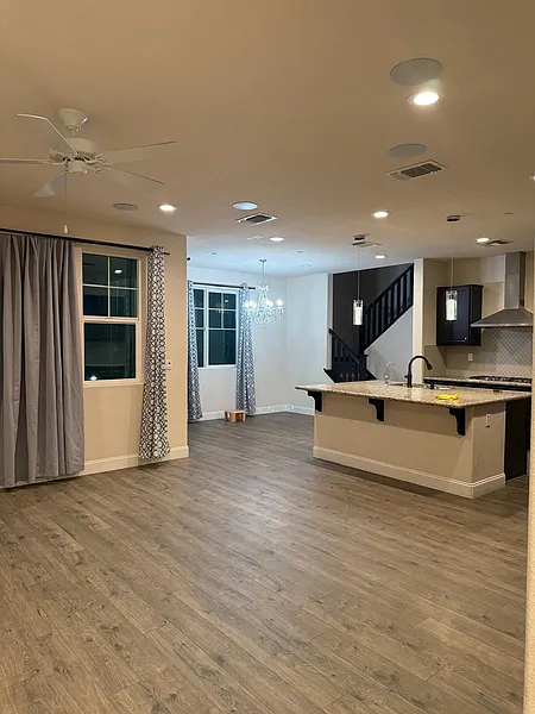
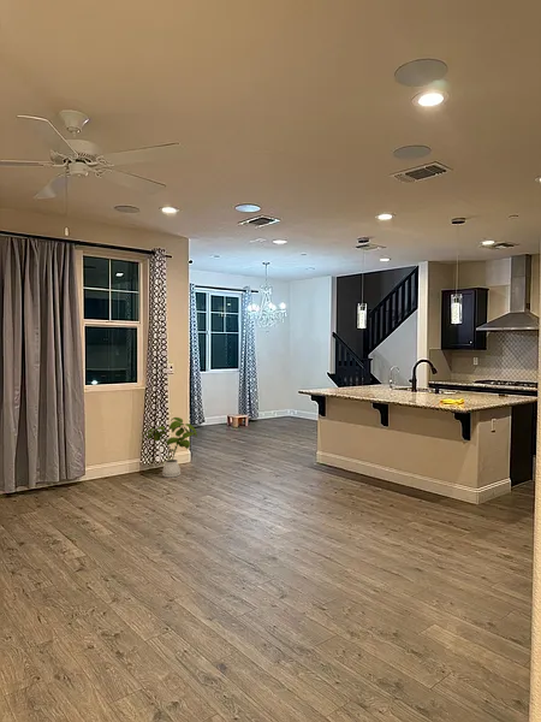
+ house plant (177, 445)
